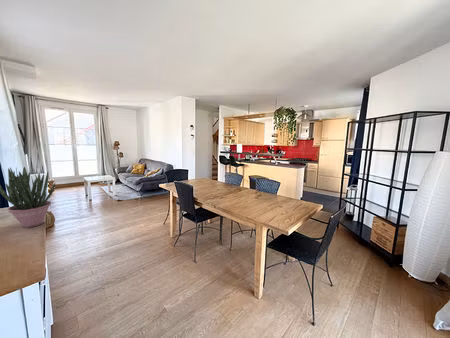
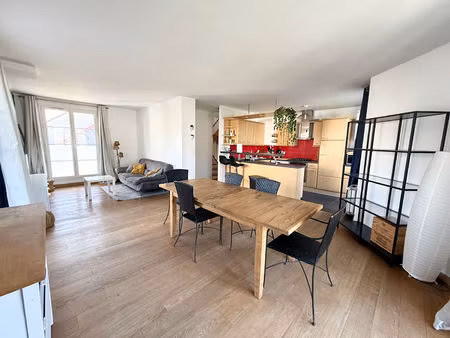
- potted plant (27, 196)
